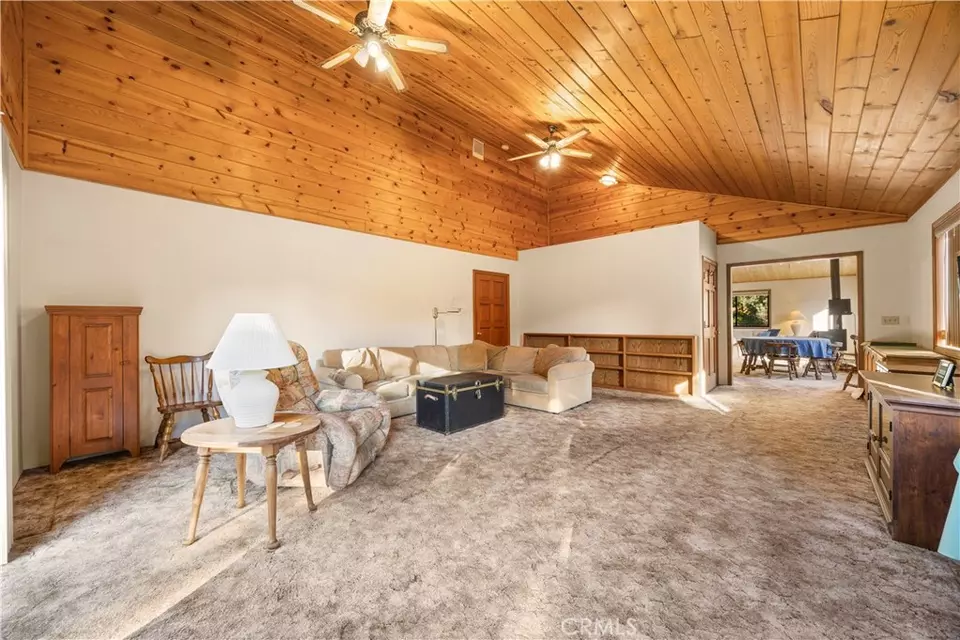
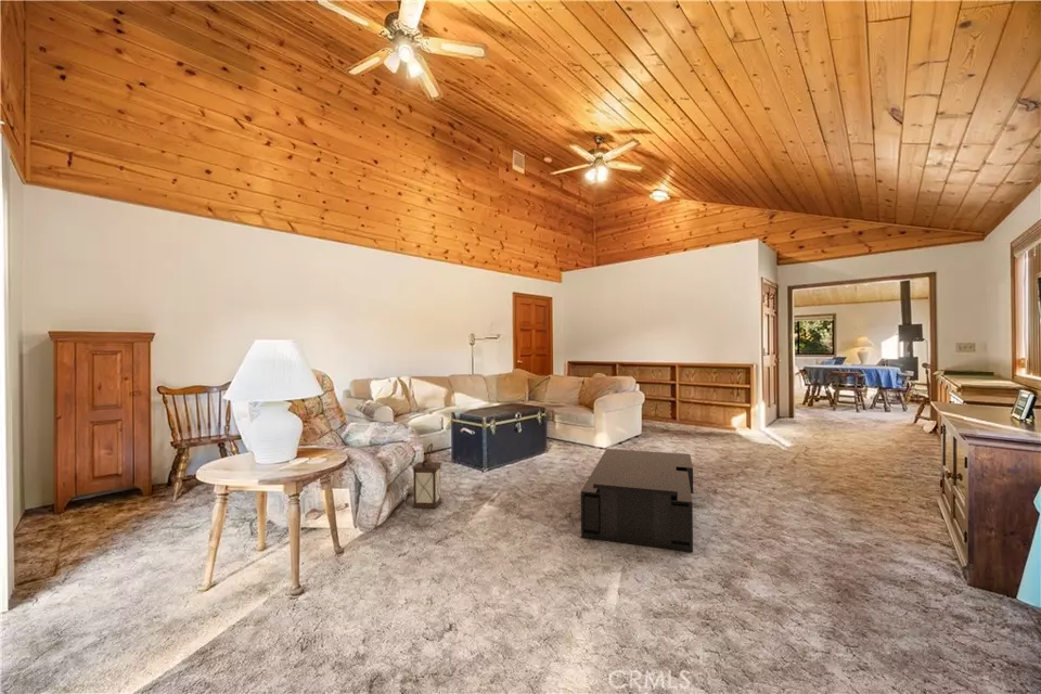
+ lantern (427, 474)
+ coffee table (643, 487)
